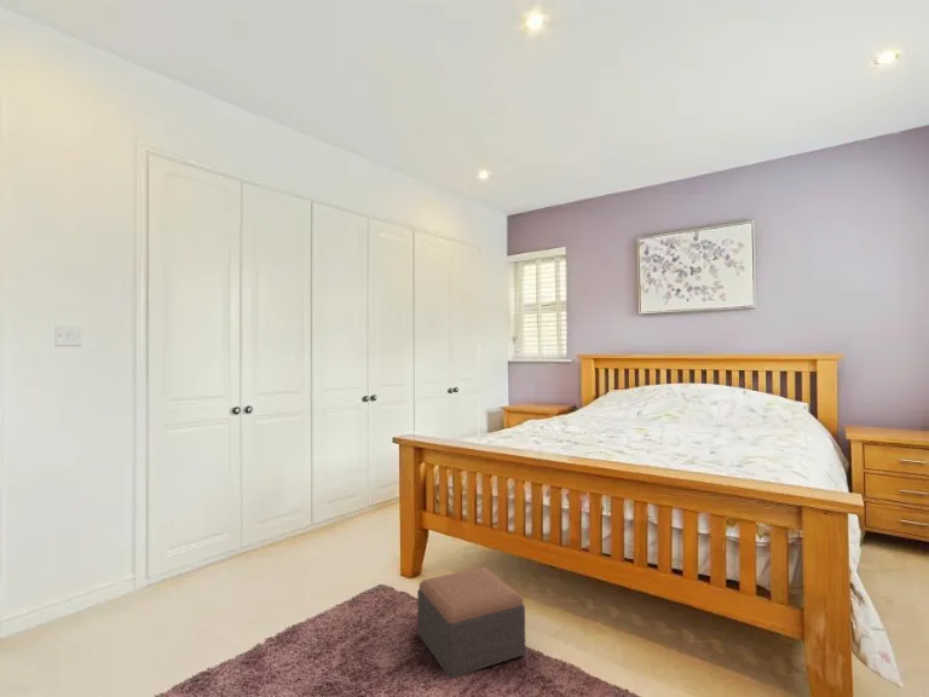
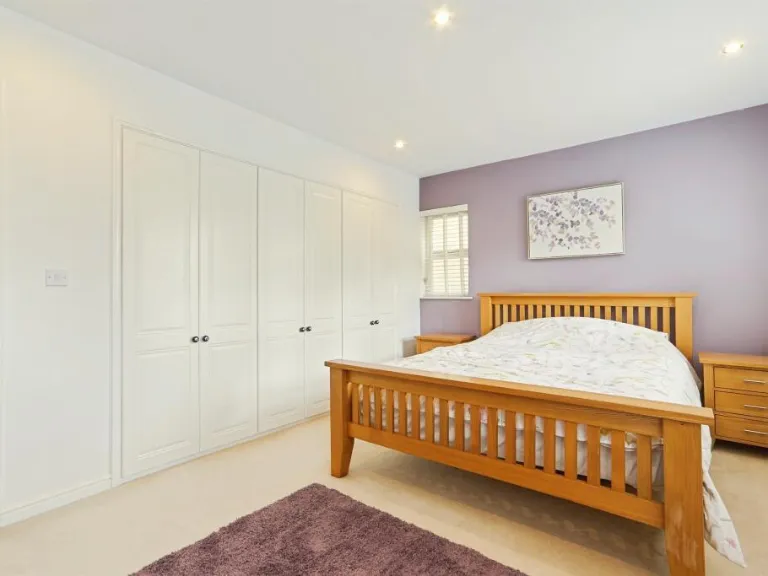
- footstool (469, 615)
